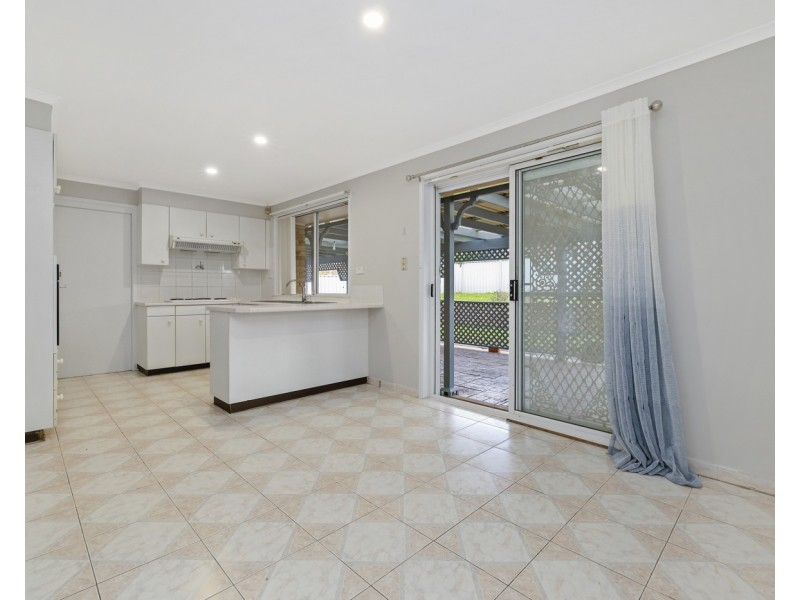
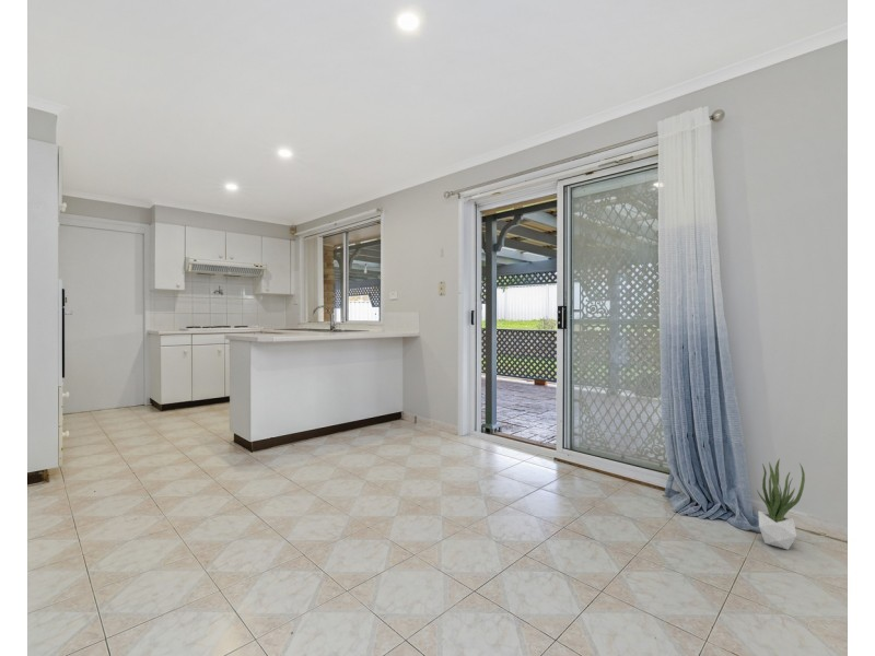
+ potted plant (780, 503)
